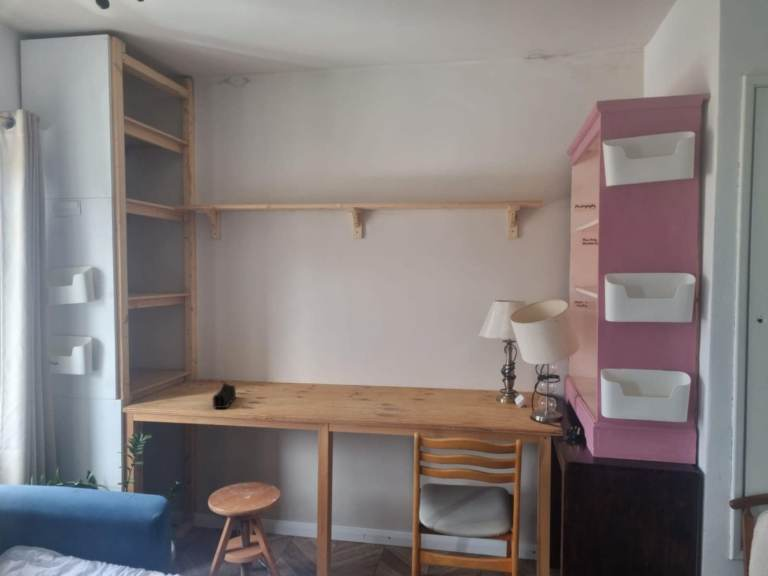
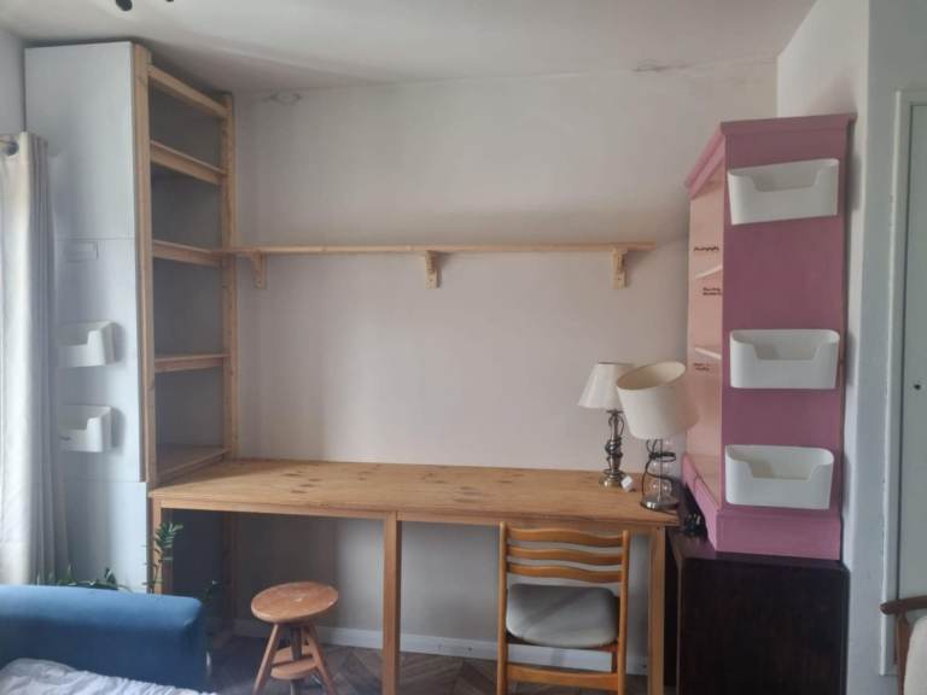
- pencil case (224, 392)
